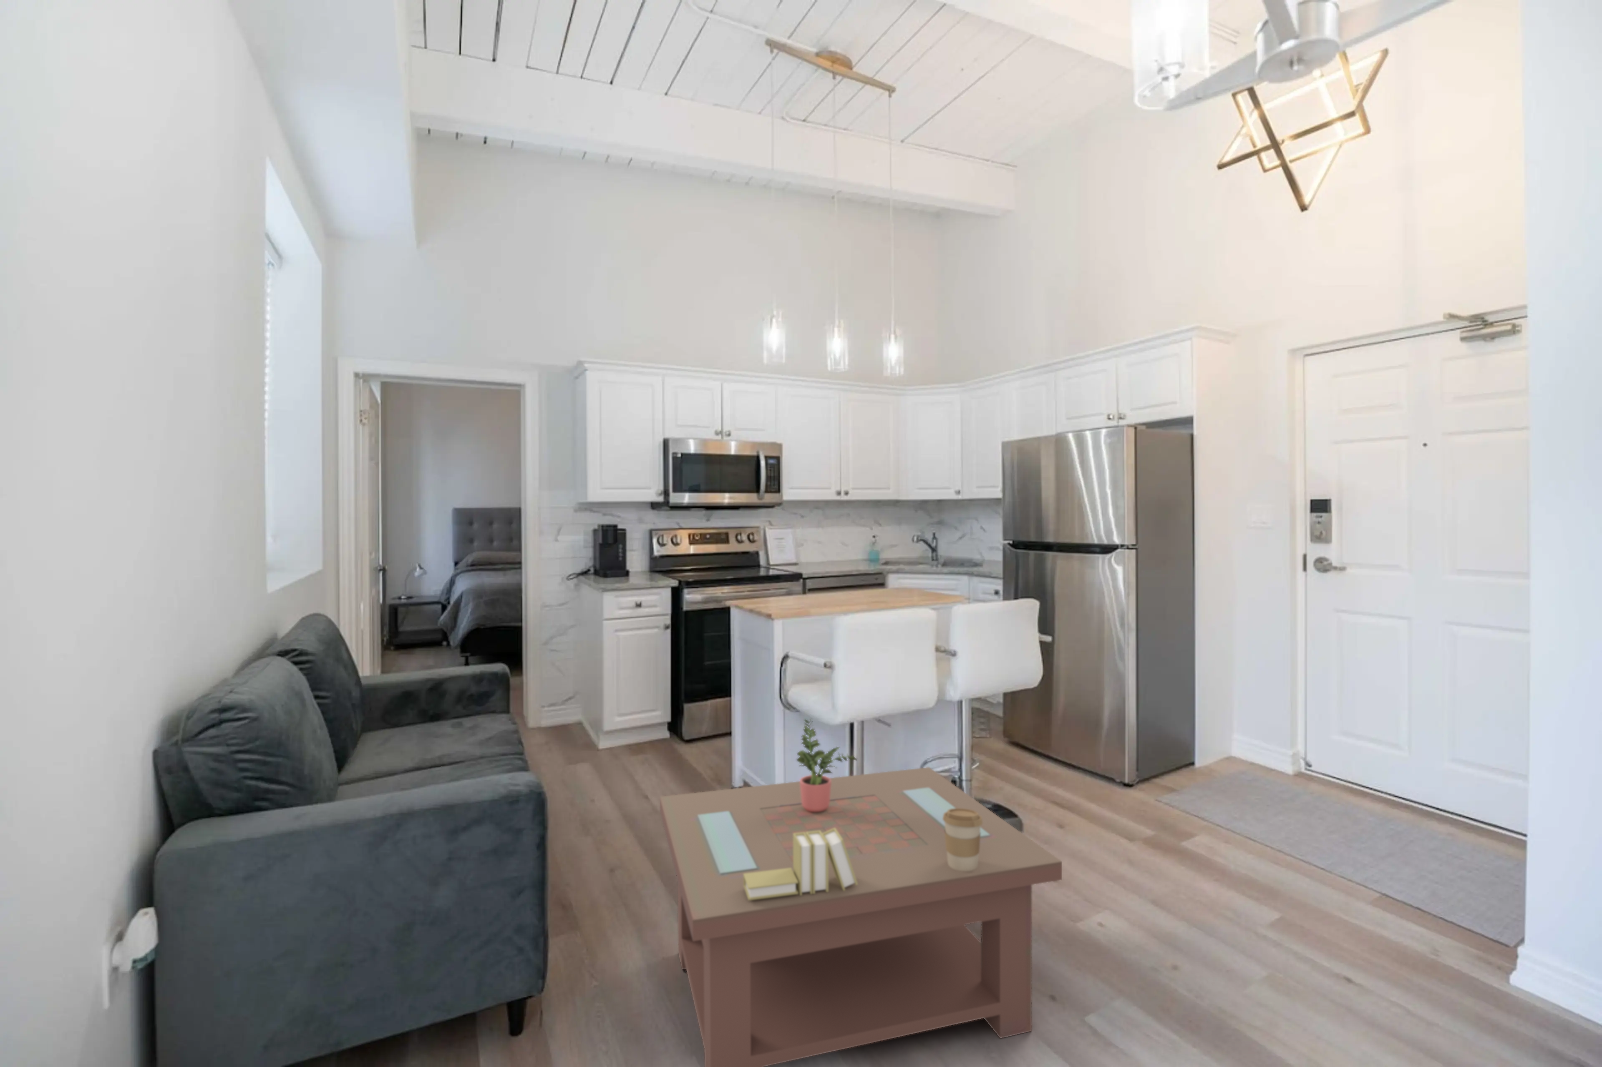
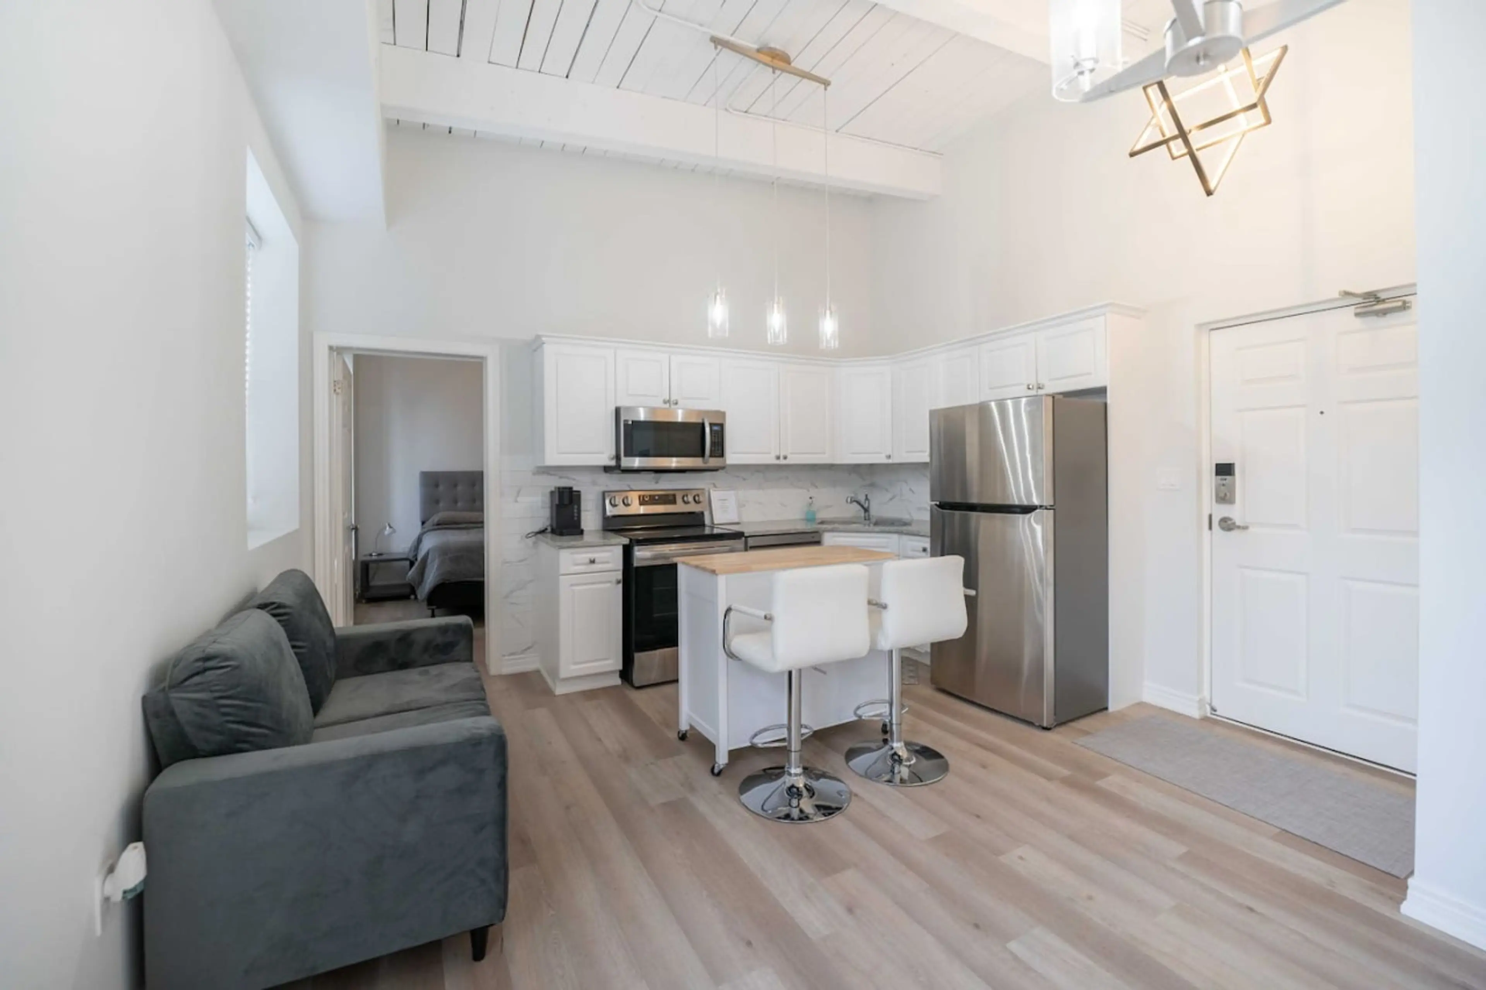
- books (800, 862)
- potted plant (829, 766)
- coffee table (839, 906)
- coffee cup (962, 836)
